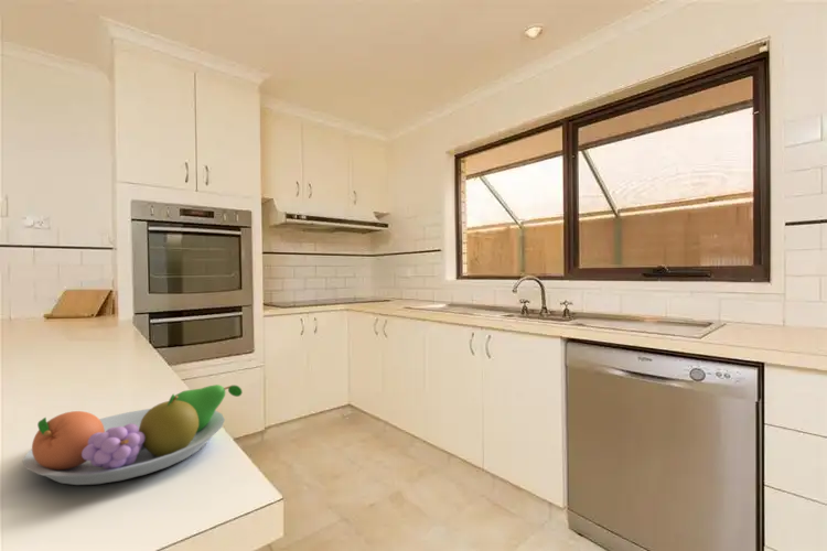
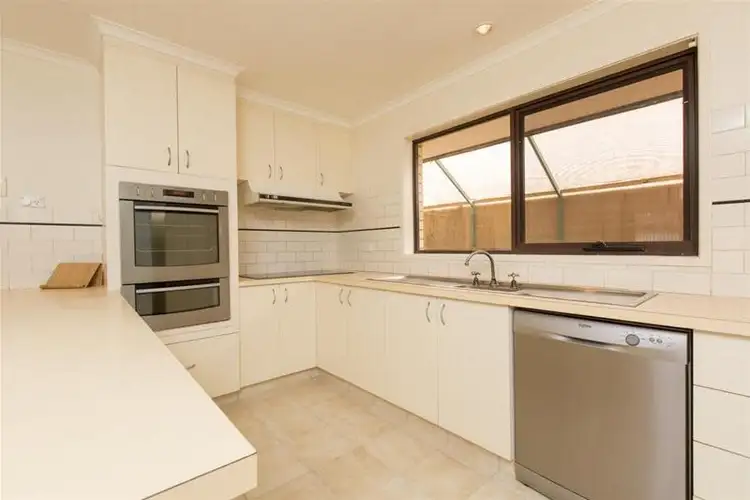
- fruit bowl (143, 418)
